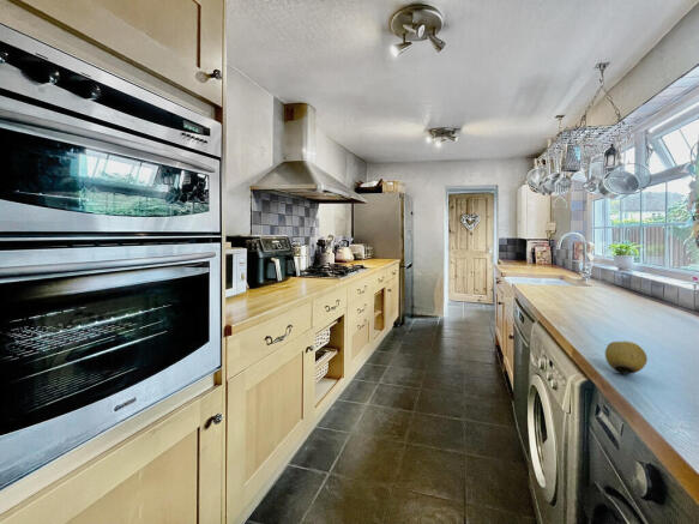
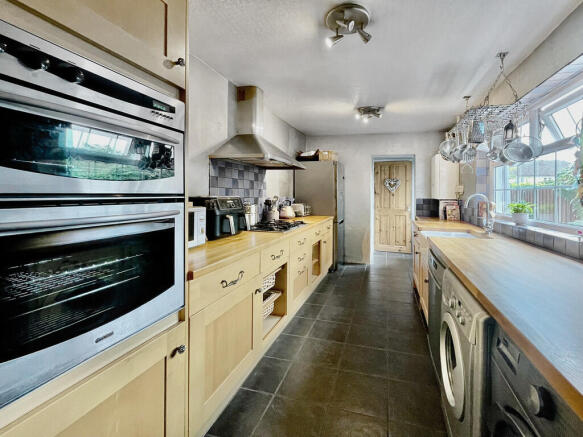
- fruit (625, 356)
